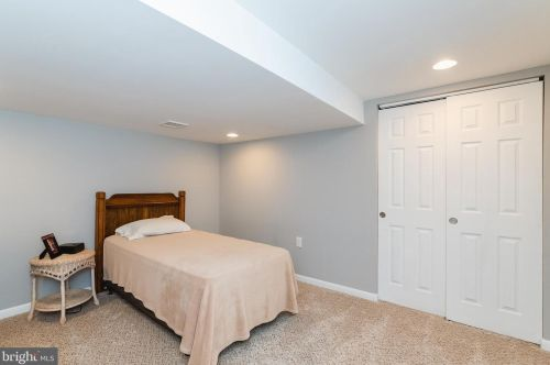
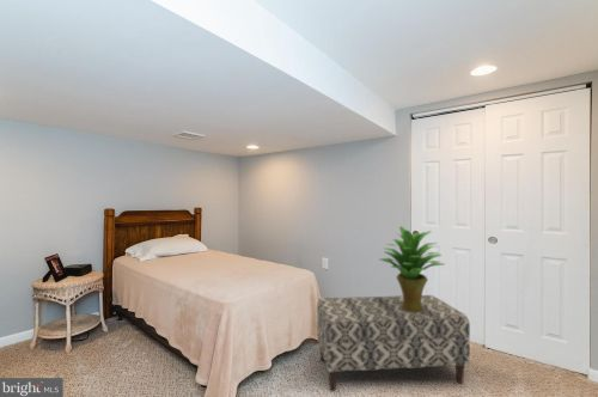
+ bench (386, 337)
+ potted plant (413, 268)
